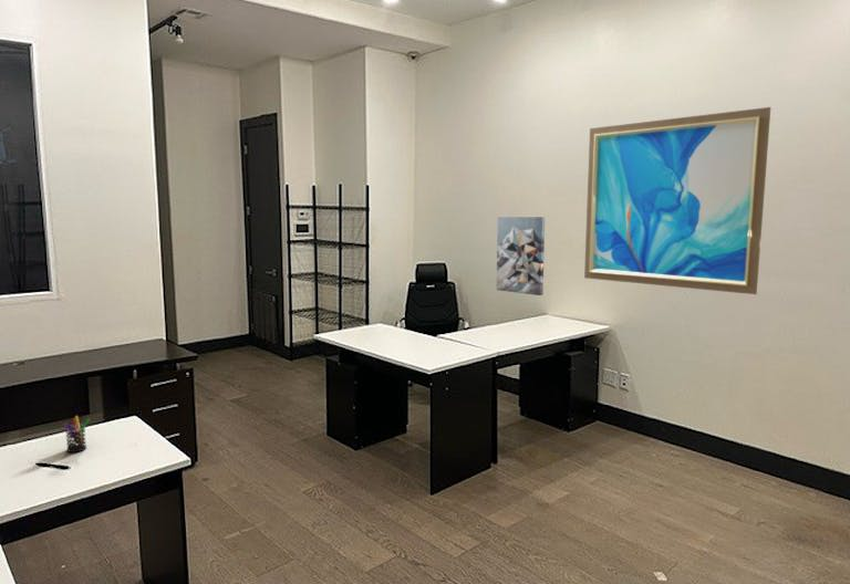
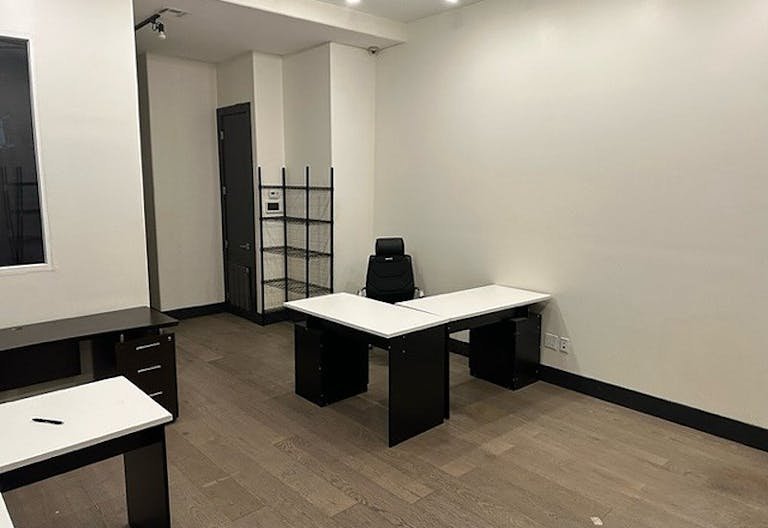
- pen holder (77, 431)
- wall art (664, 204)
- wall art (519, 254)
